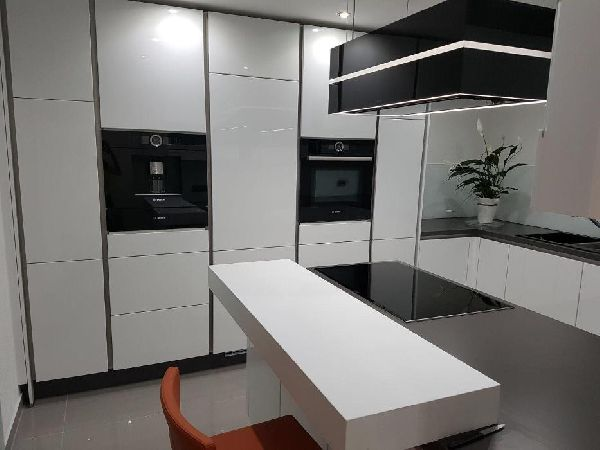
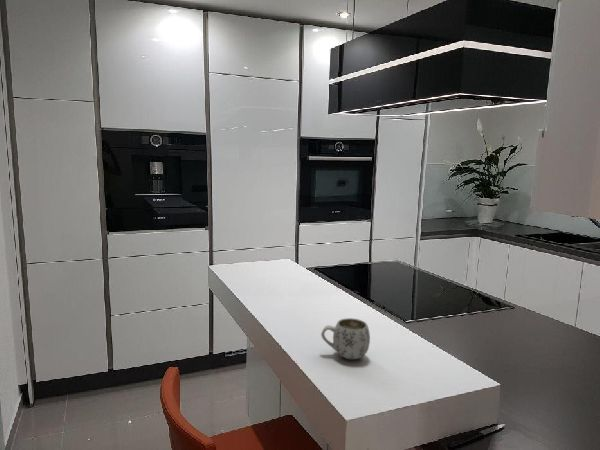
+ mug (345, 339)
